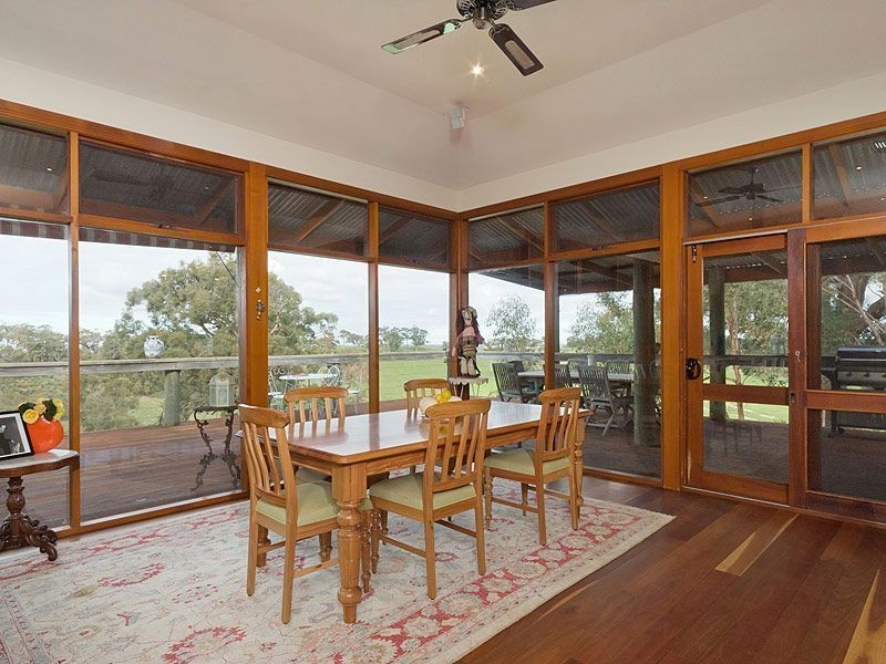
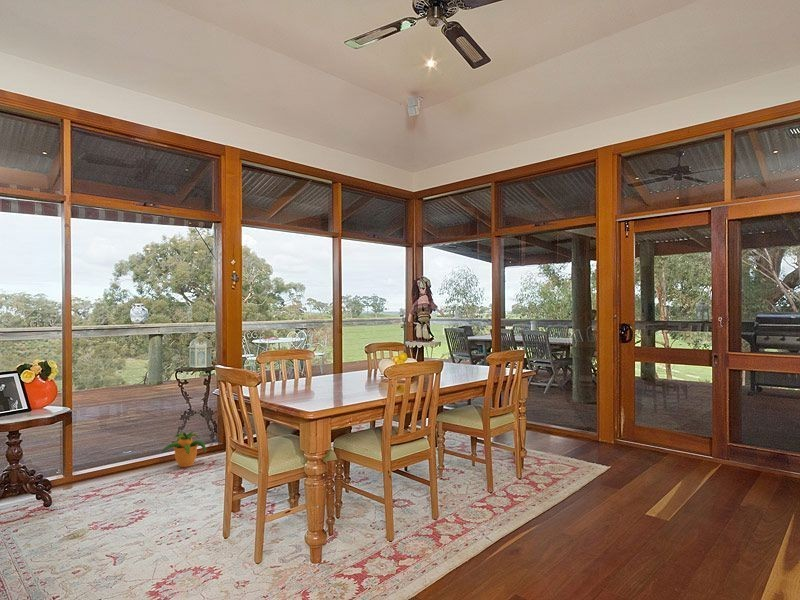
+ potted plant (183, 448)
